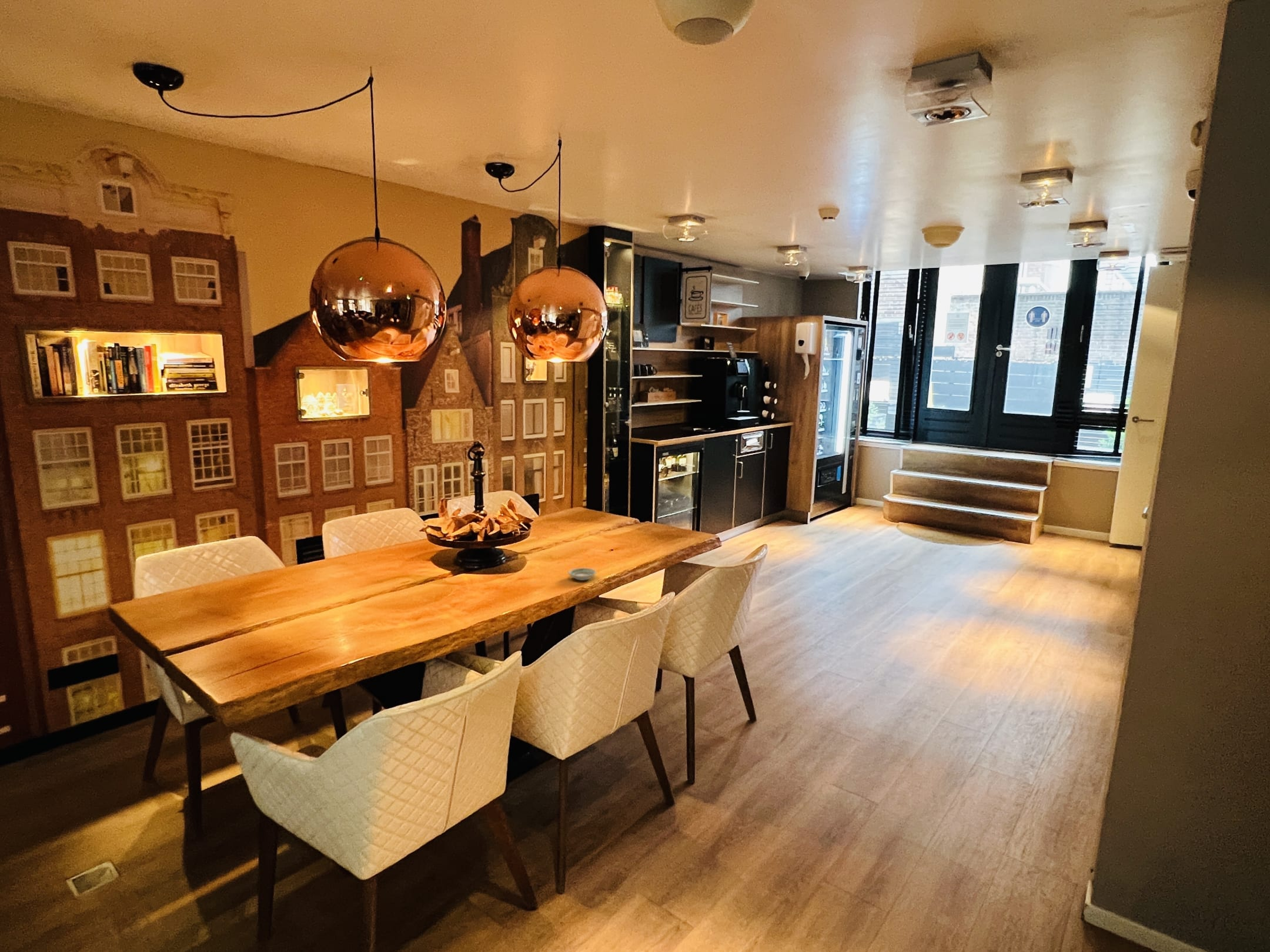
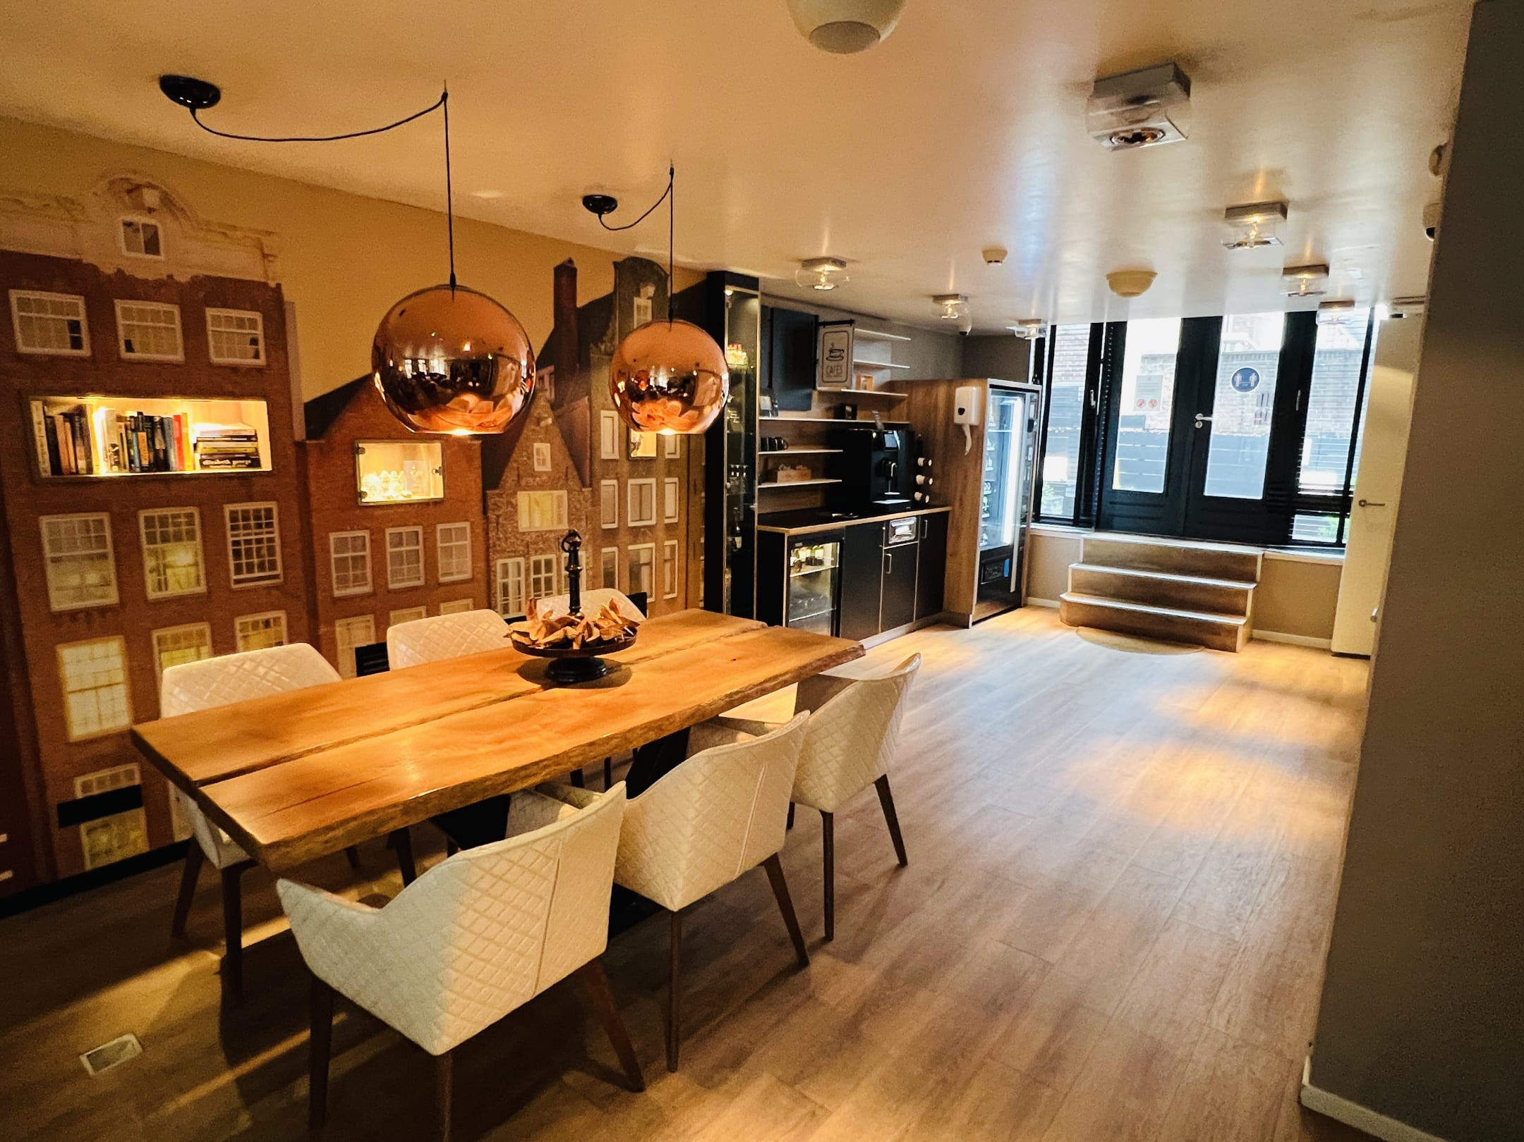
- saucer (582, 575)
